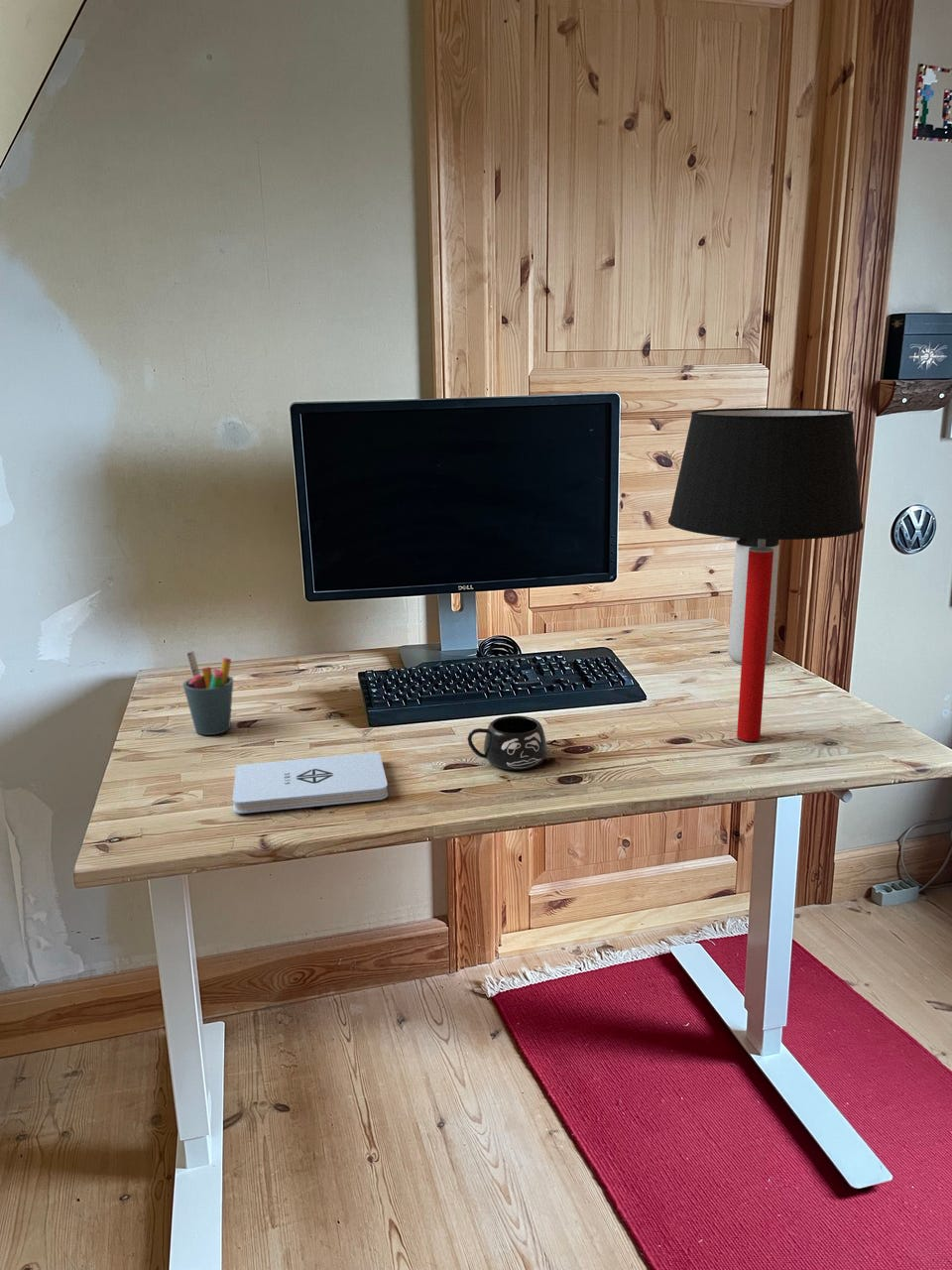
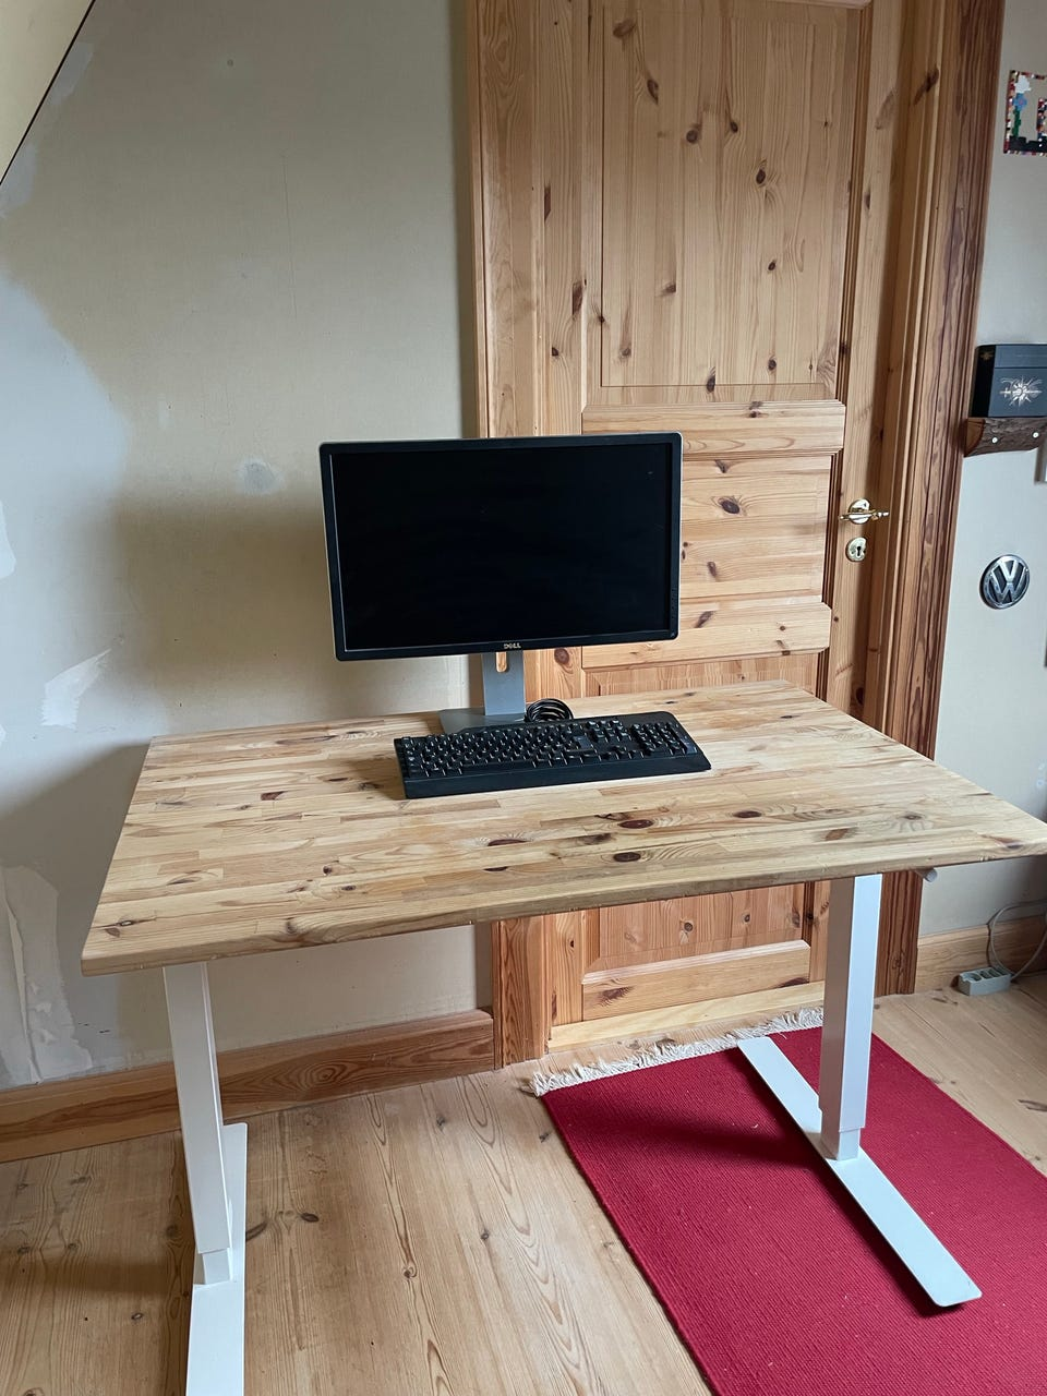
- pen holder (209, 693)
- mug (507, 742)
- notepad (310, 781)
- table lamp (759, 582)
- thermos bottle (745, 589)
